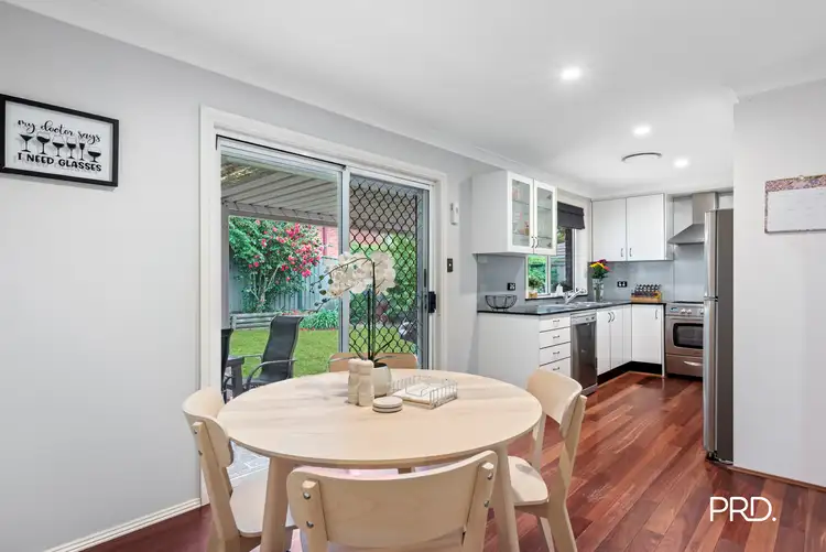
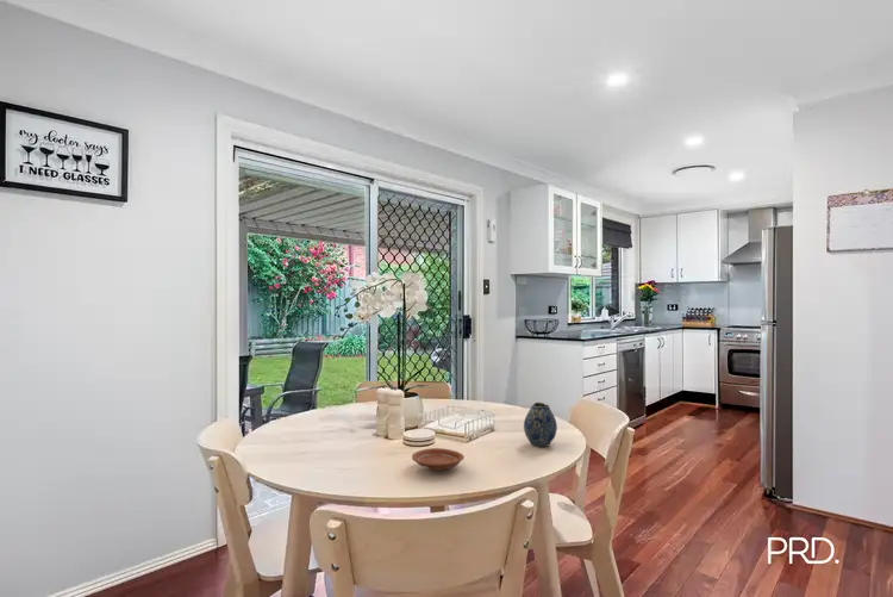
+ plate (437, 461)
+ teapot (539, 422)
